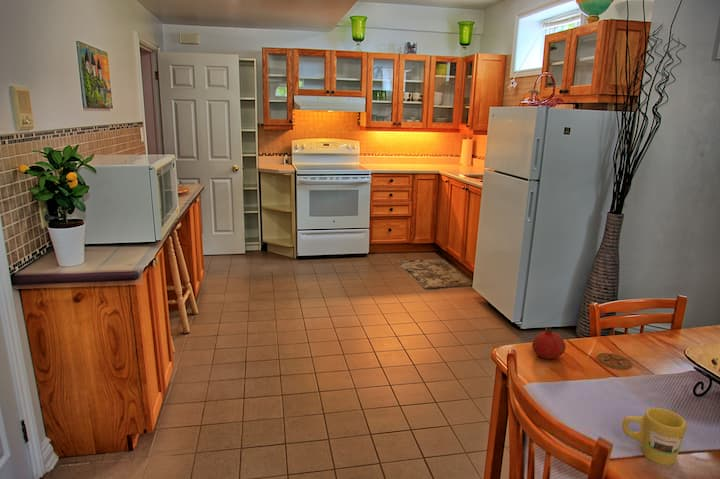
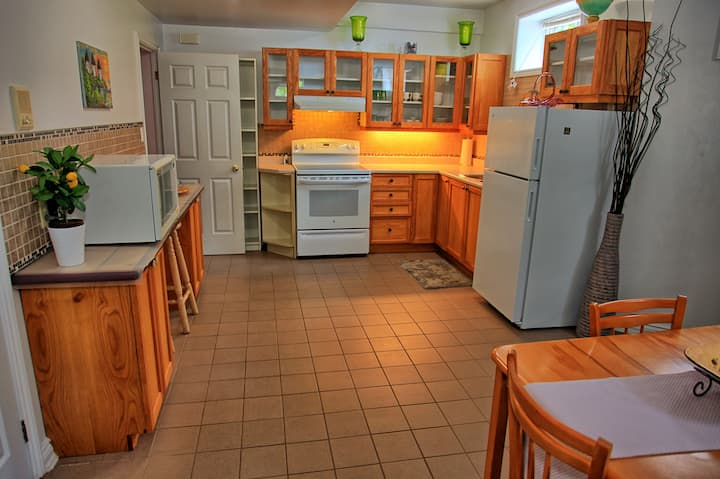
- fruit (549, 342)
- coaster (614, 361)
- mug (651, 434)
